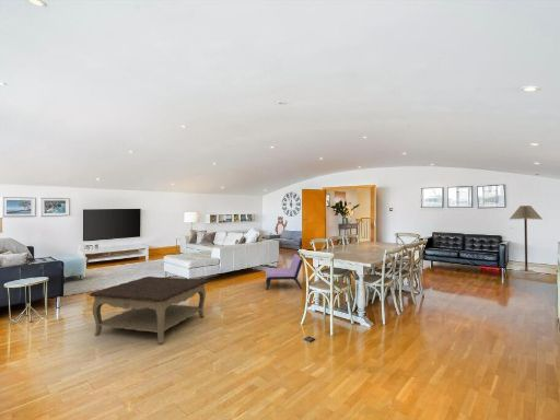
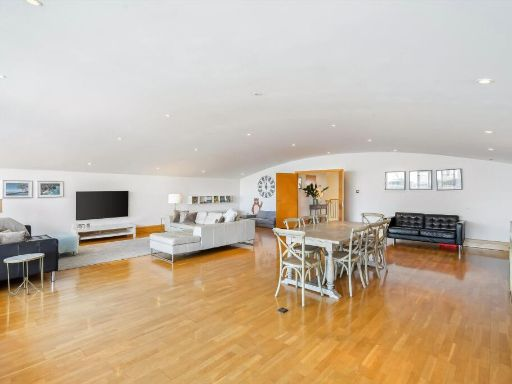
- armchair (283, 270)
- floor lamp (525, 238)
- coffee table (153, 305)
